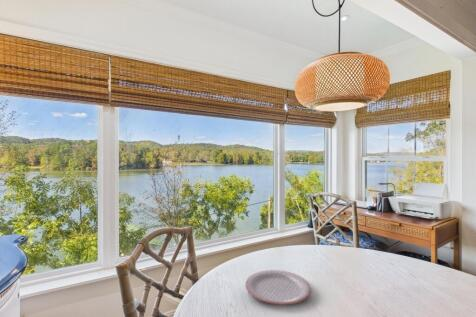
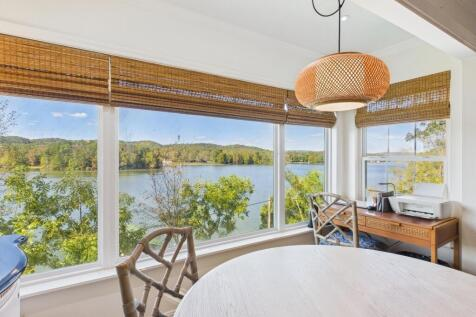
- plate (277, 287)
